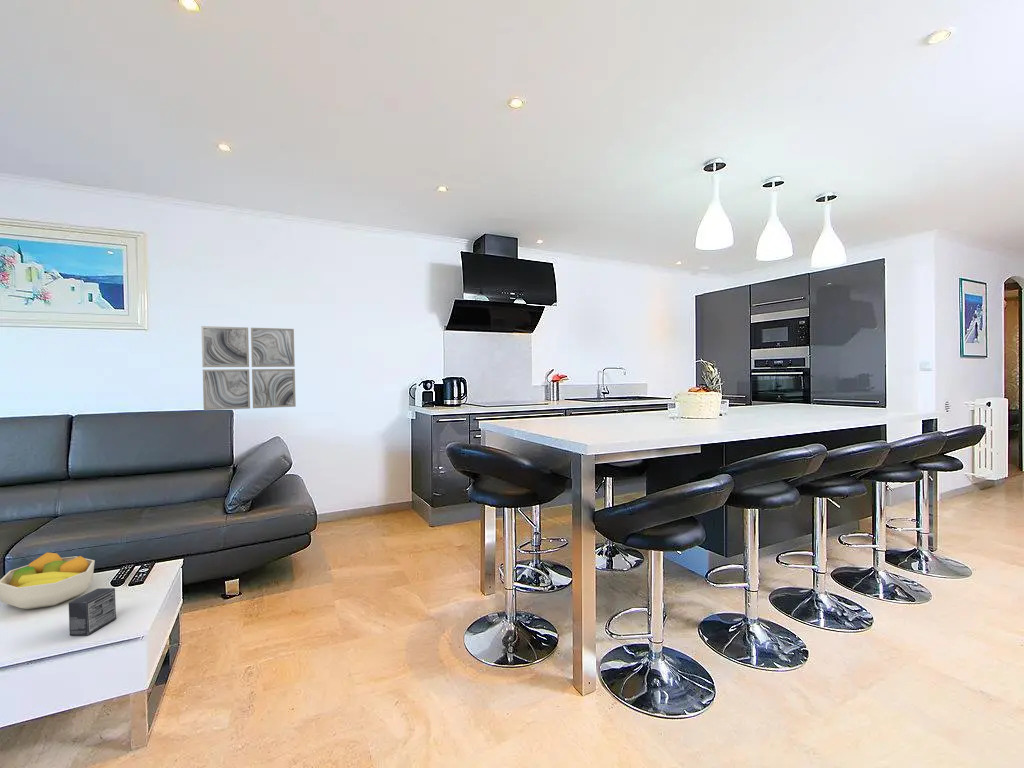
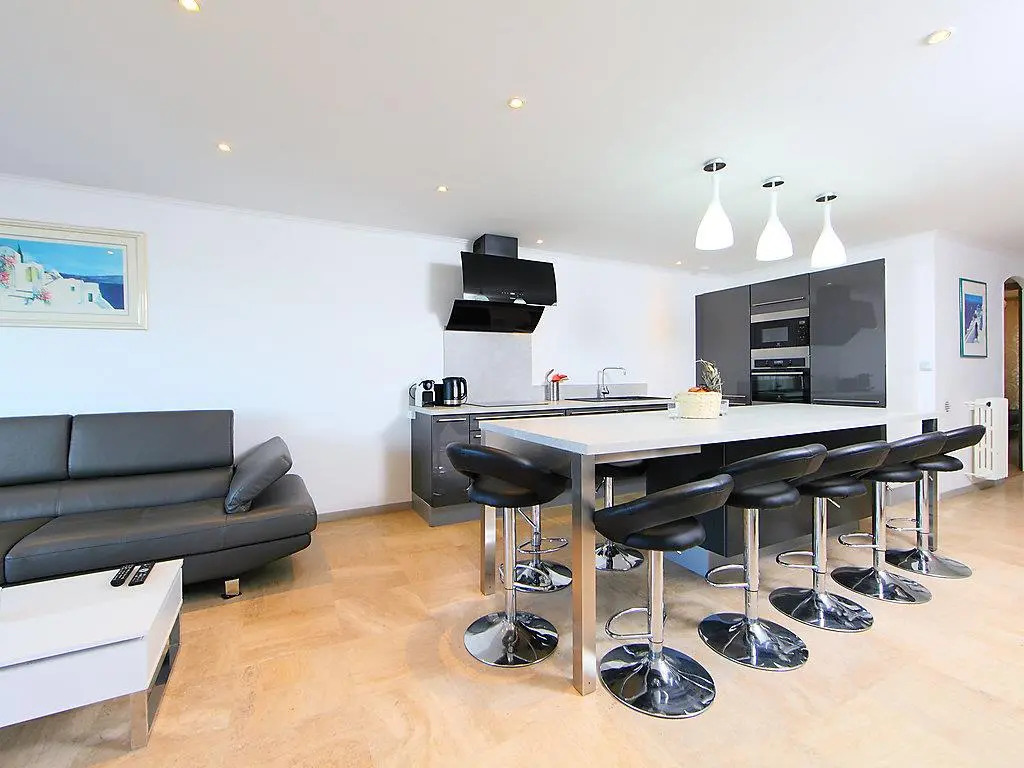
- small box (93, 610)
- wall art (248, 369)
- fruit bowl (48, 577)
